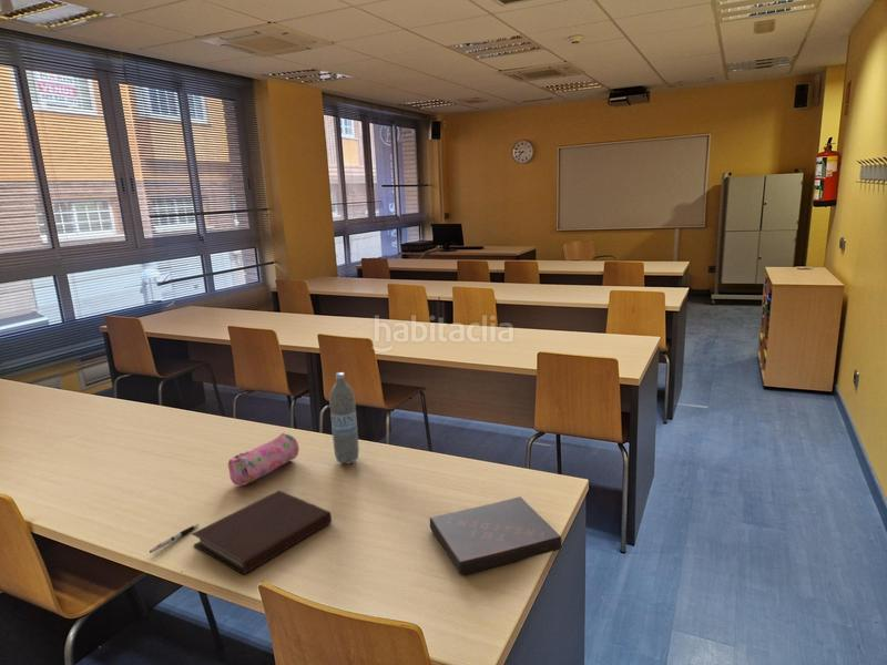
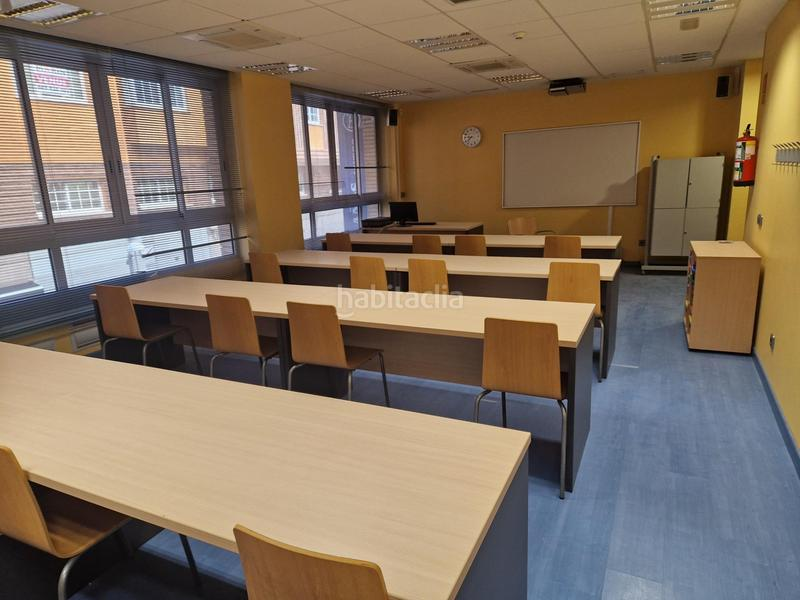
- pencil case (263, 458)
- pen (175, 536)
- notebook (263, 528)
- book (493, 532)
- water bottle (344, 418)
